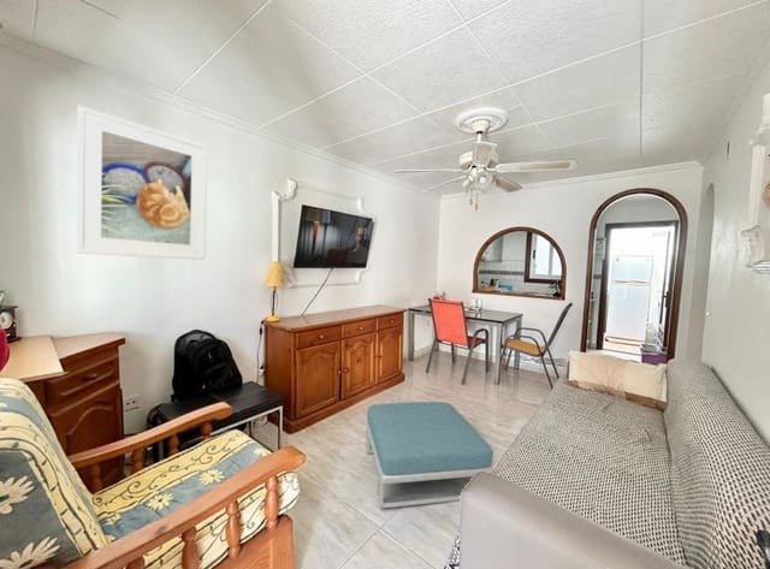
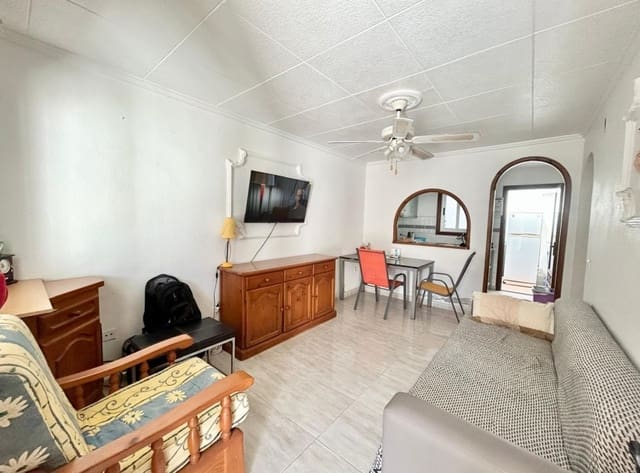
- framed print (149, 192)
- footstool (421, 444)
